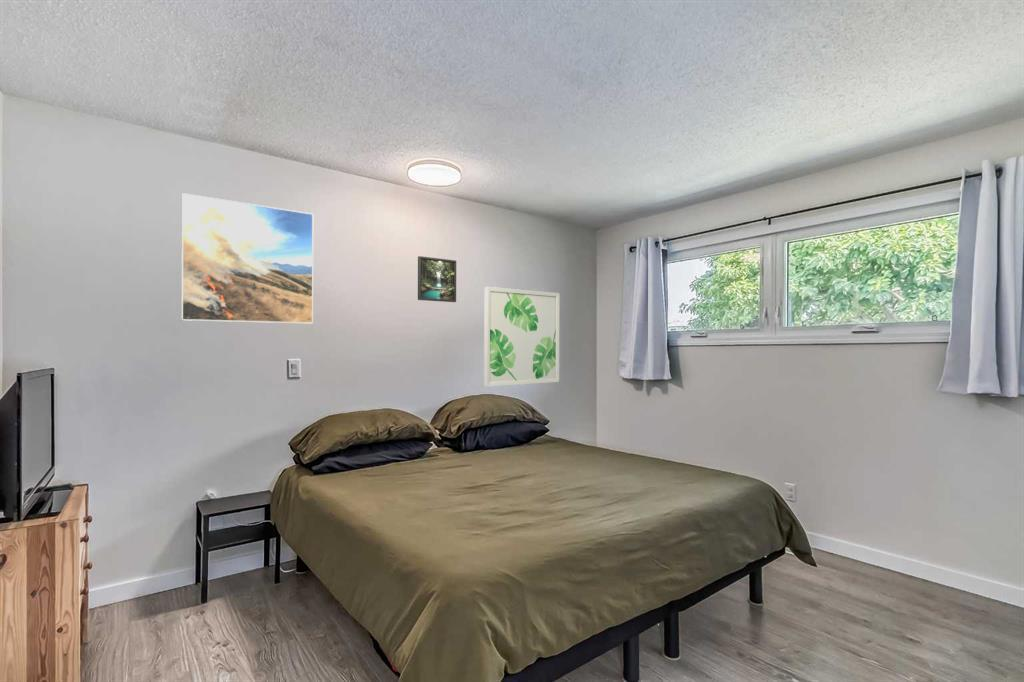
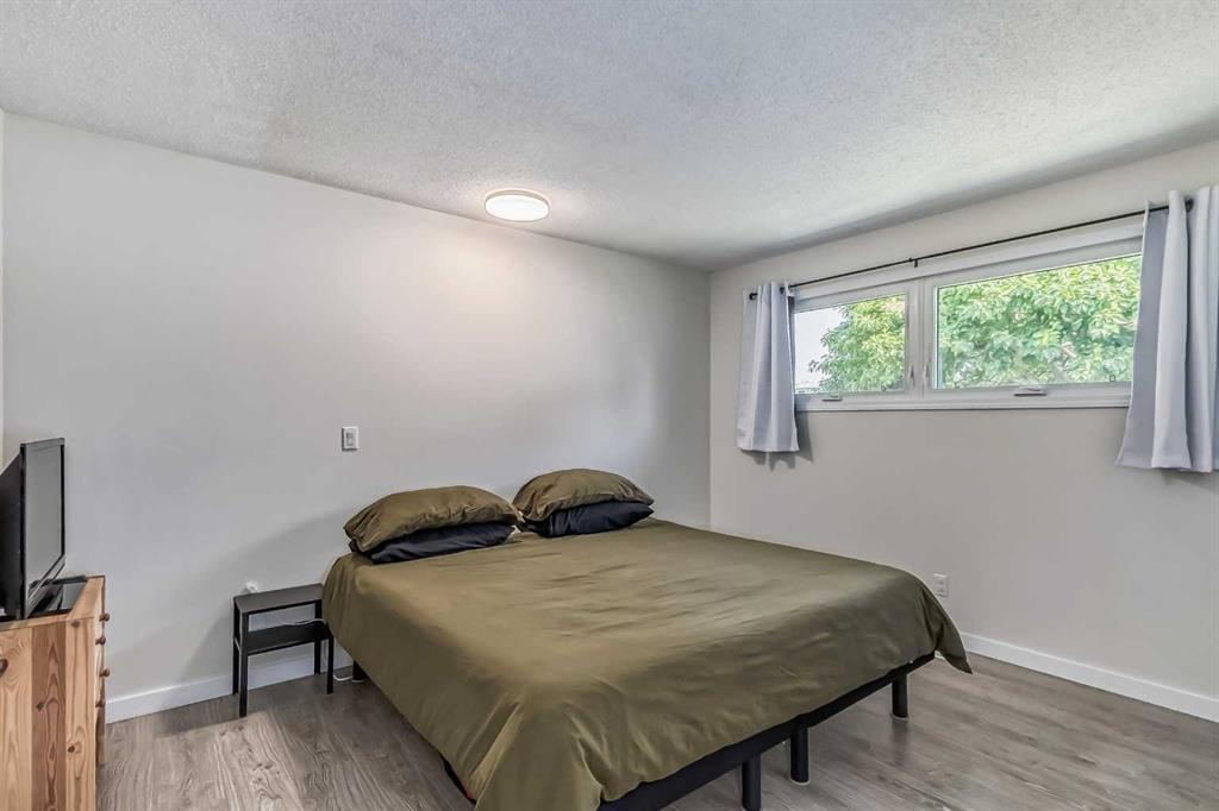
- wall art (523, 337)
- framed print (251, 263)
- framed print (437, 279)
